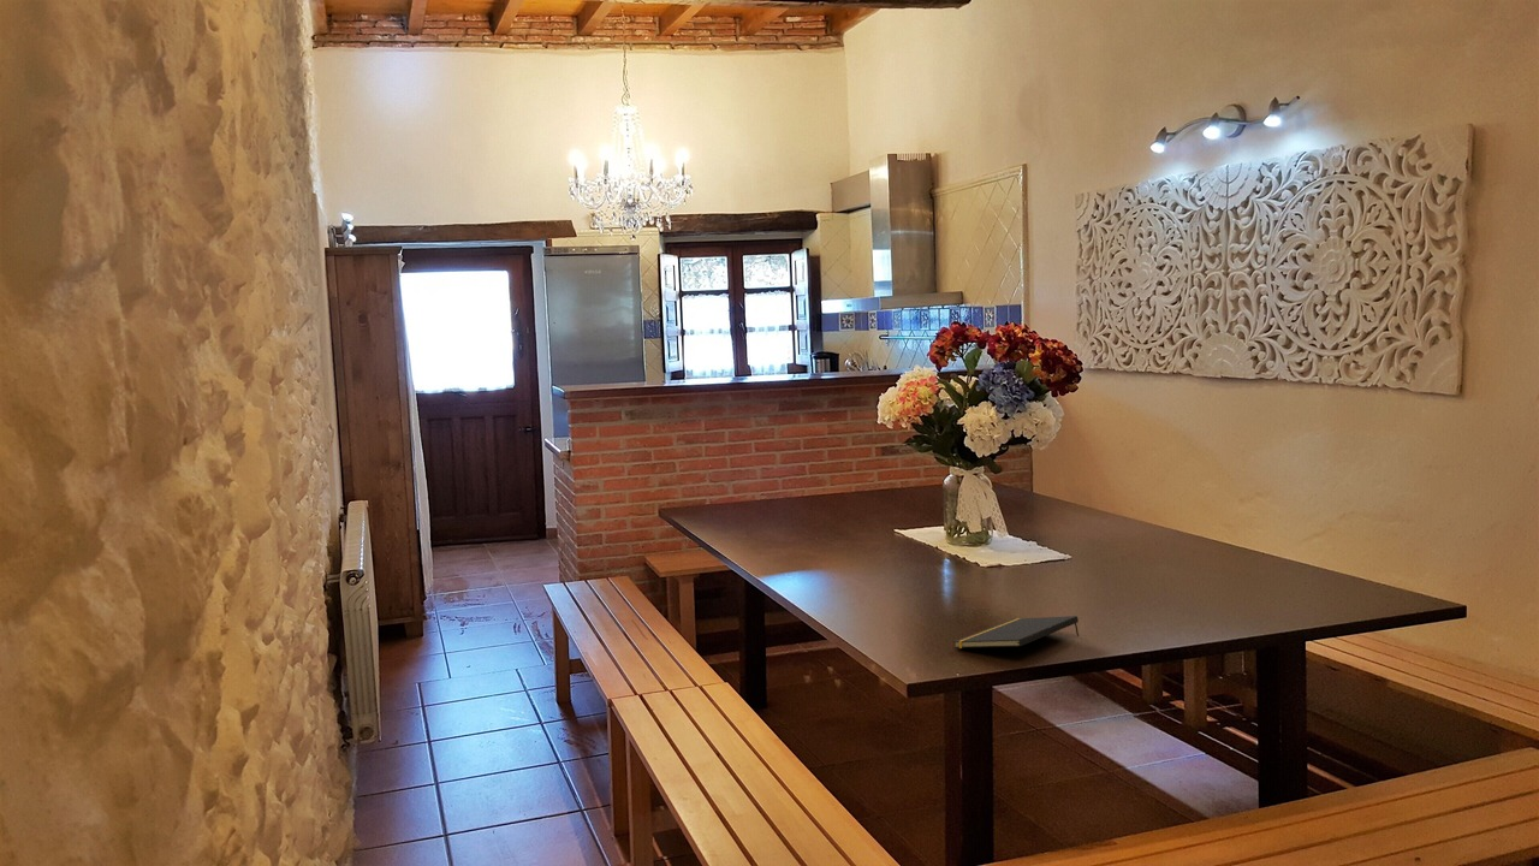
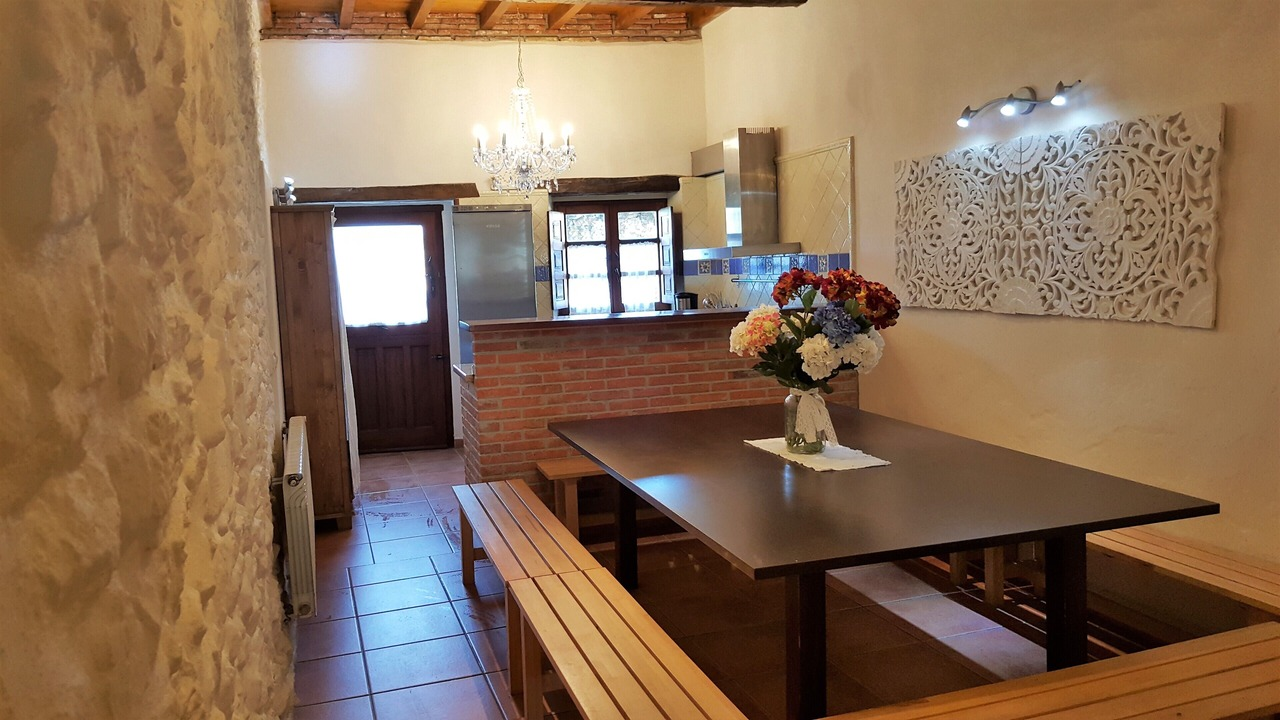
- notepad (1016, 631)
